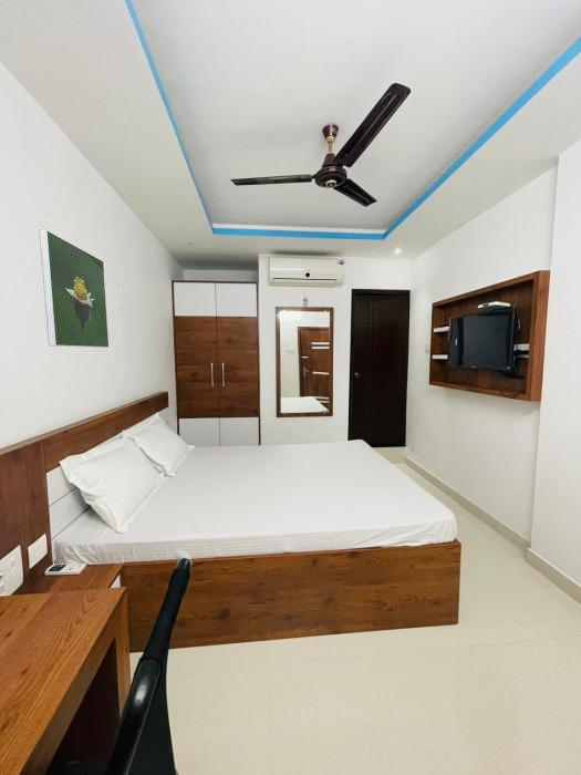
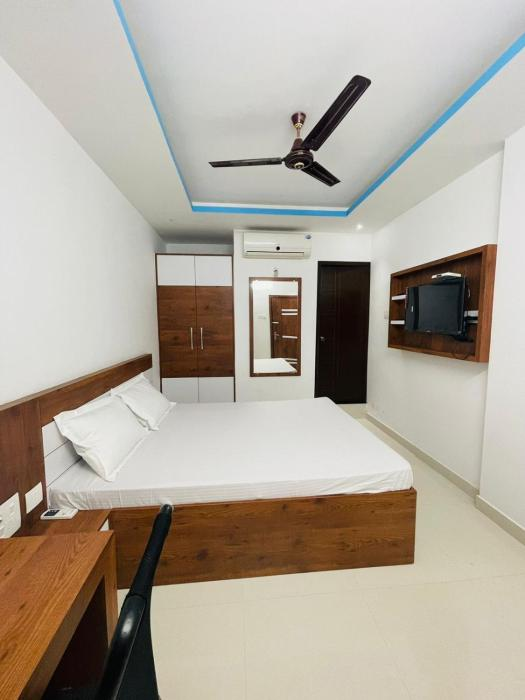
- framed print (80, 298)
